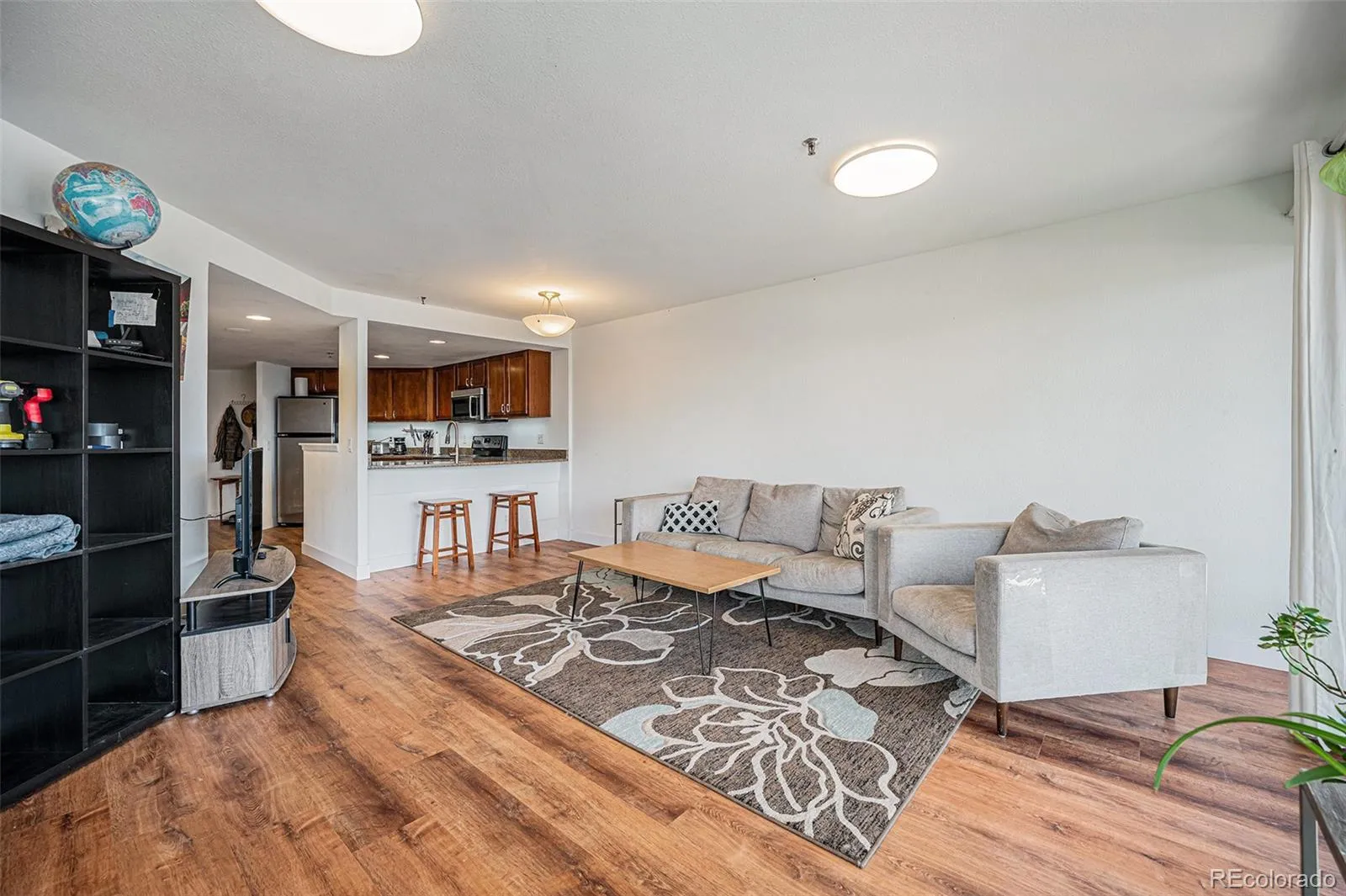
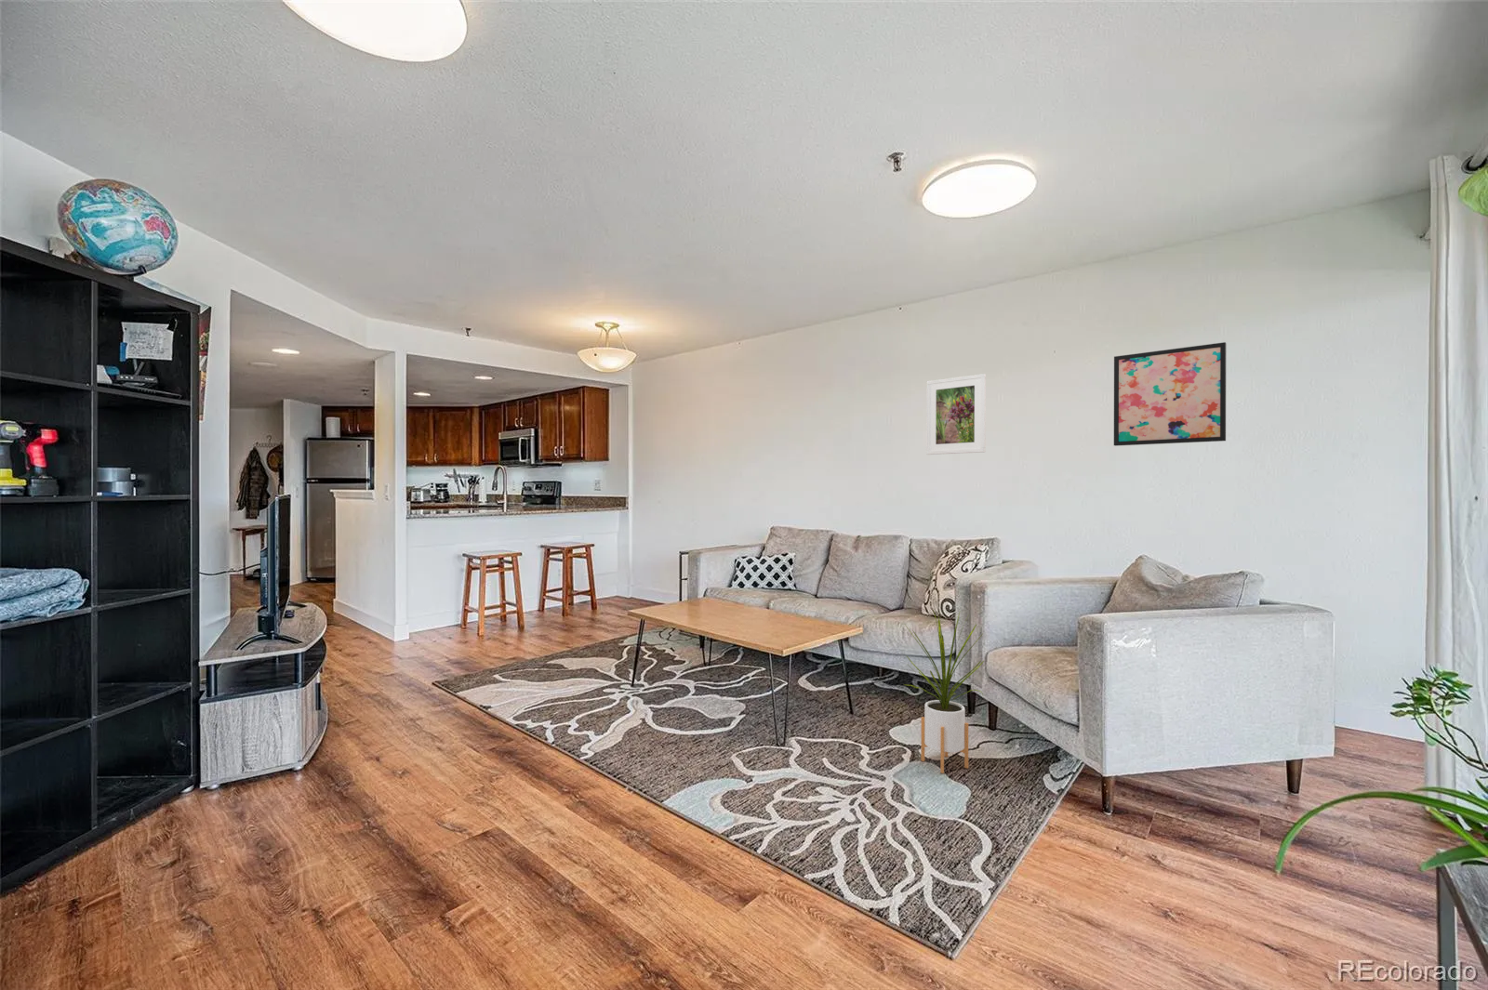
+ wall art (1167, 396)
+ house plant (942, 687)
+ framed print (955, 415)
